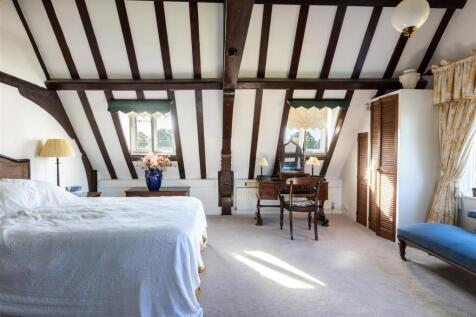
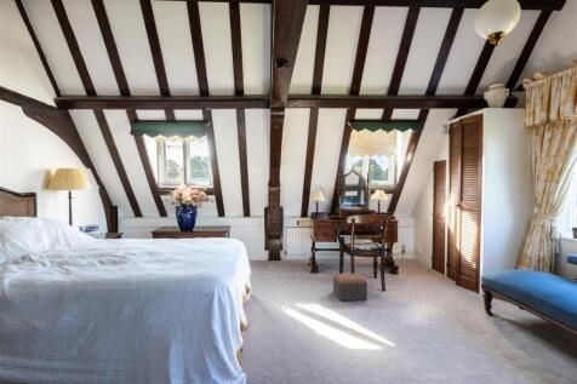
+ footstool (349, 285)
